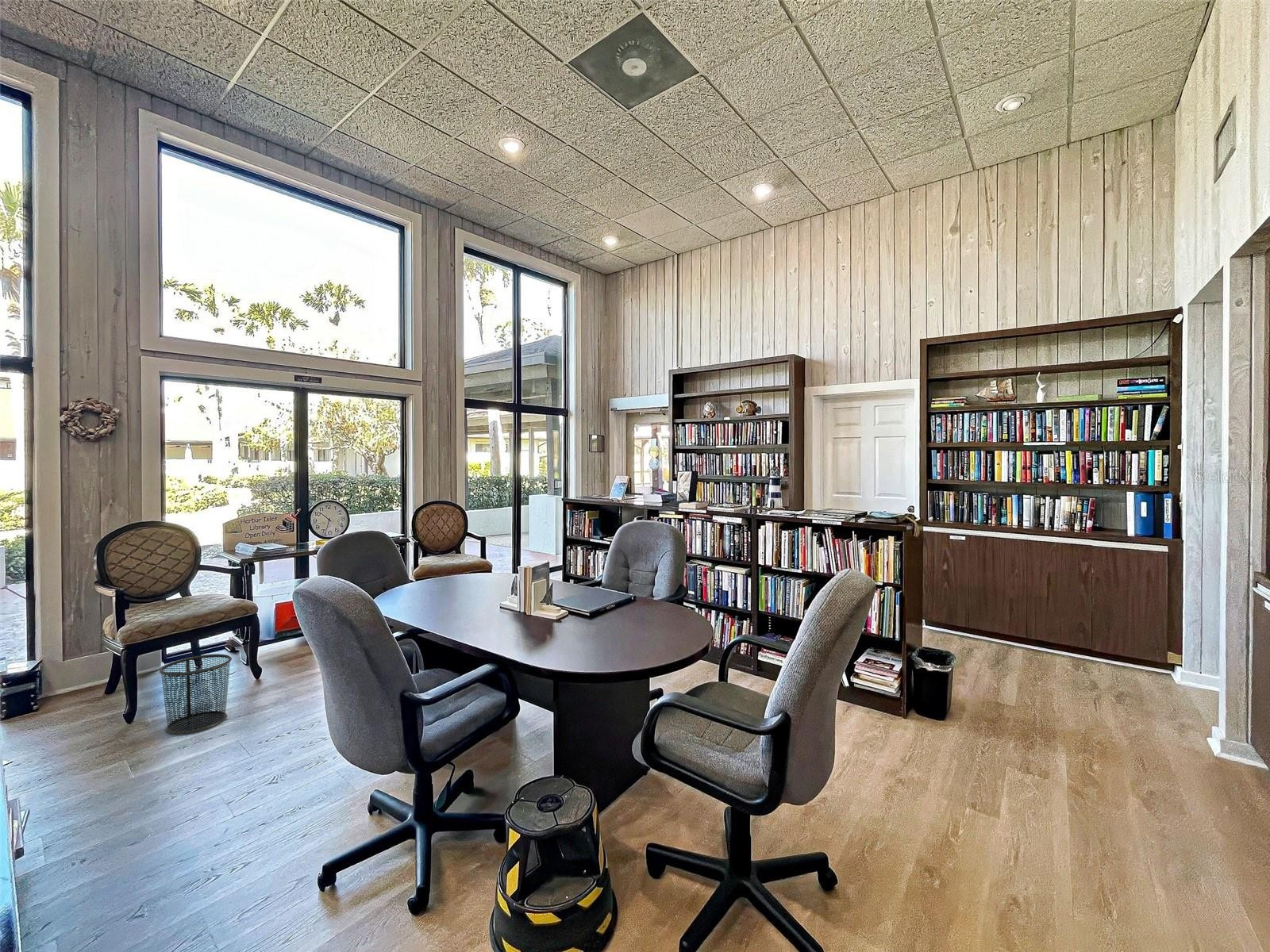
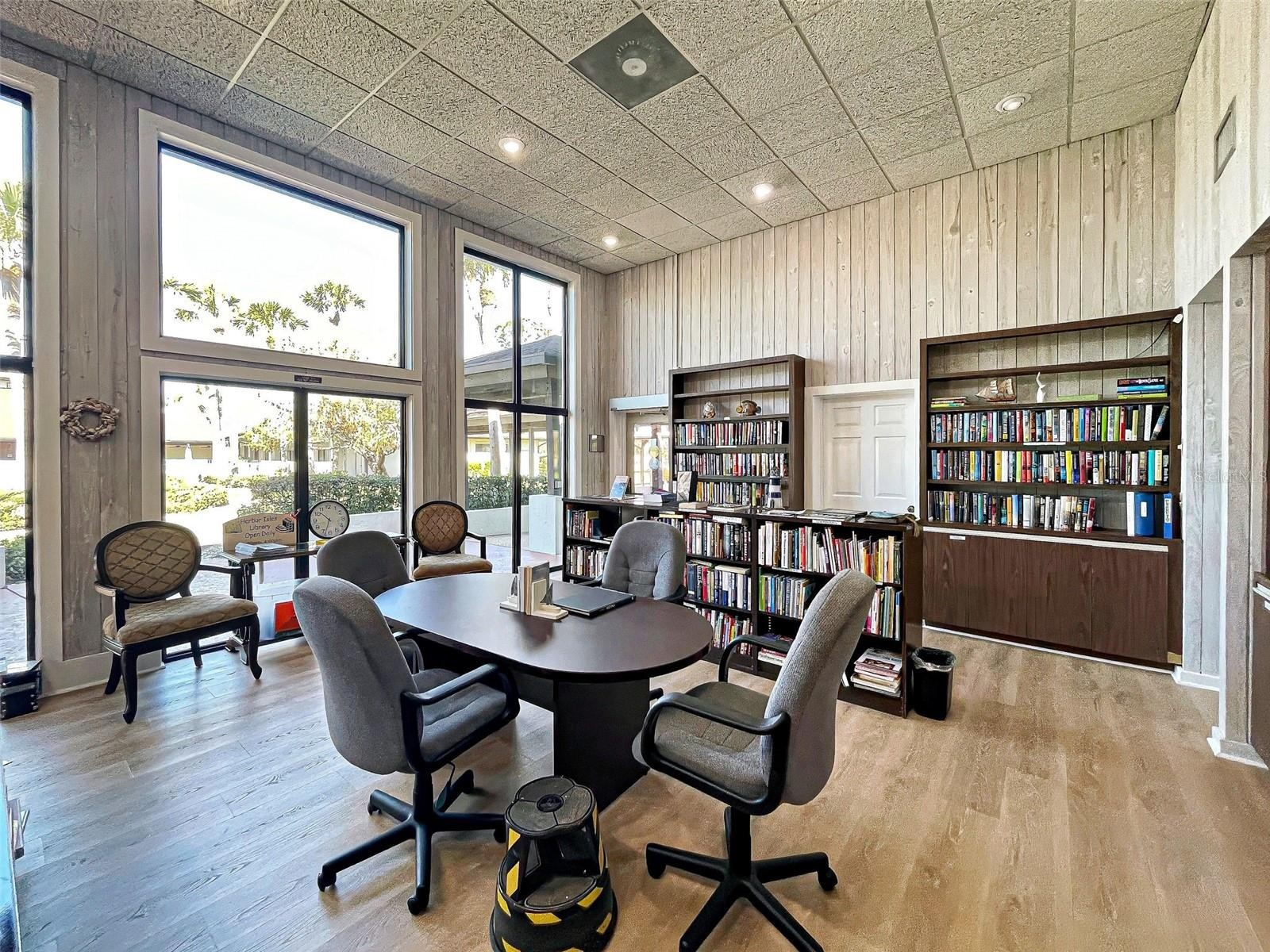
- waste bin (197, 693)
